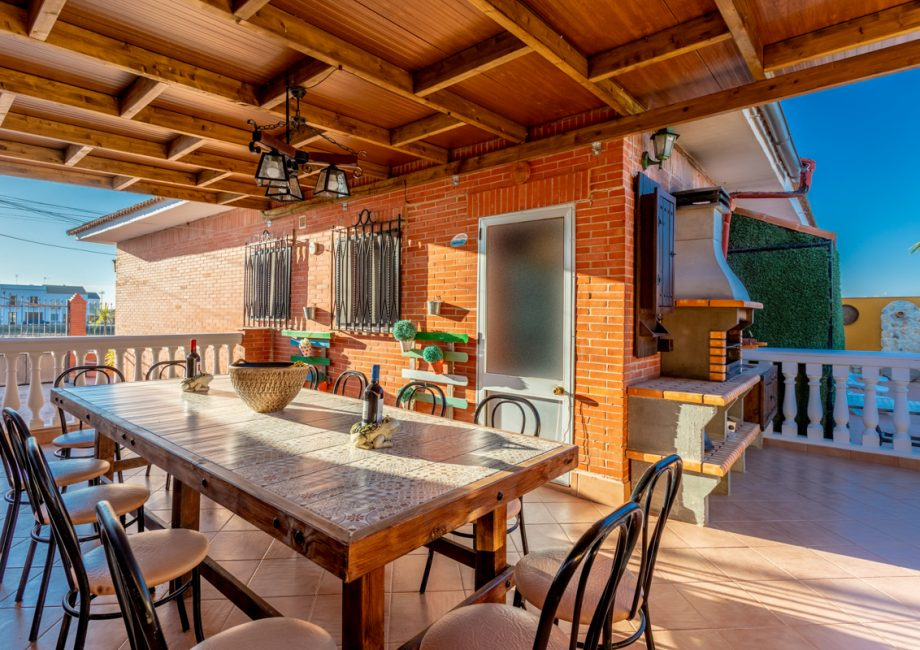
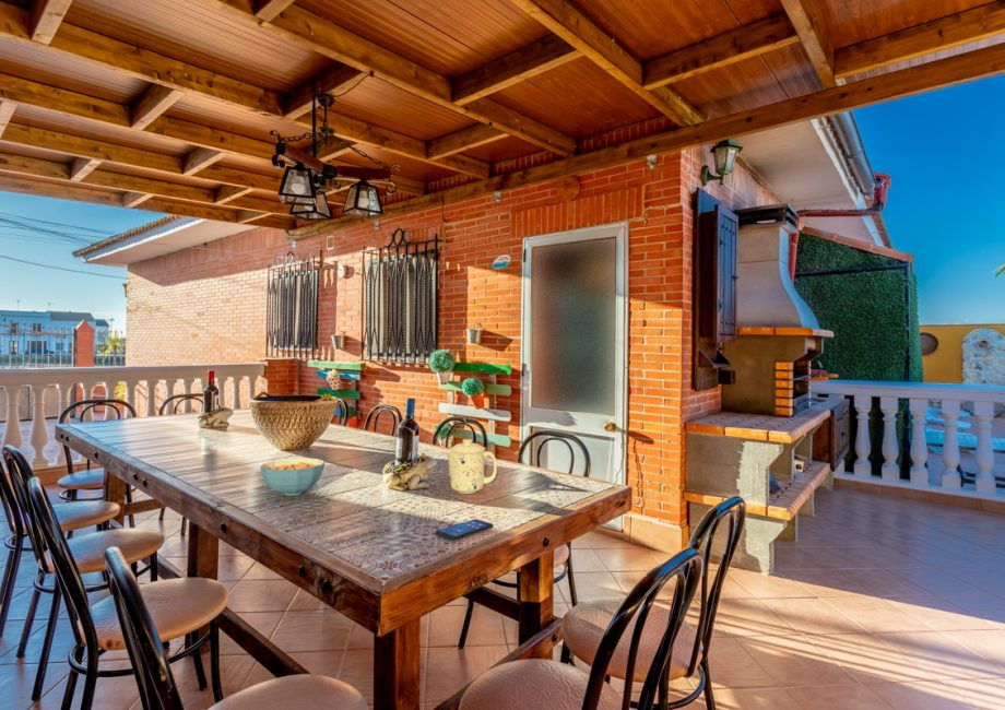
+ mug (470, 465)
+ cereal bowl (293, 478)
+ smartphone (464, 529)
